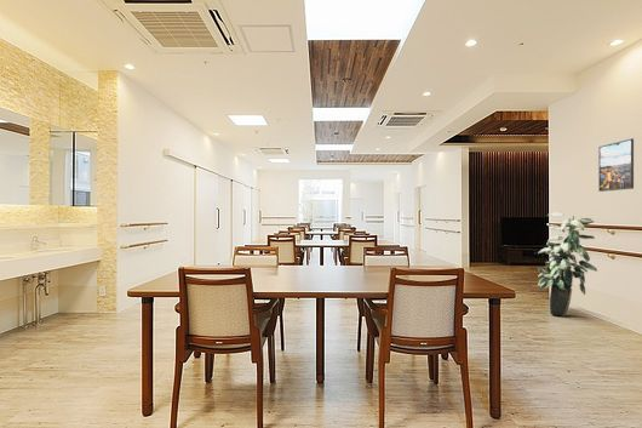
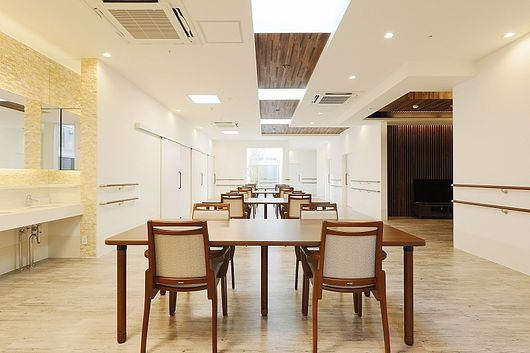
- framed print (614, 166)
- indoor plant (563, 263)
